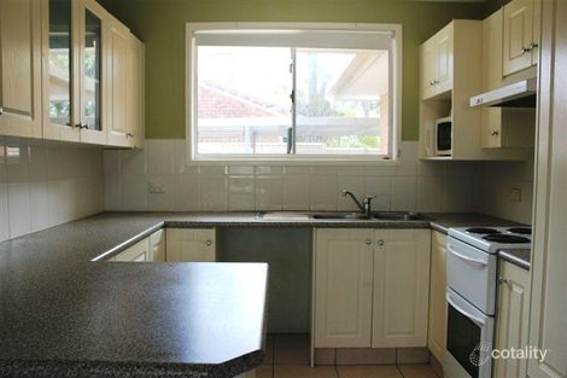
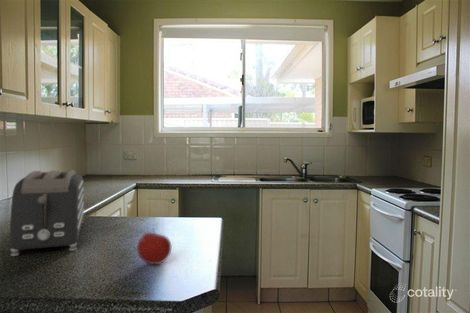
+ fruit (154, 245)
+ toaster (52, 204)
